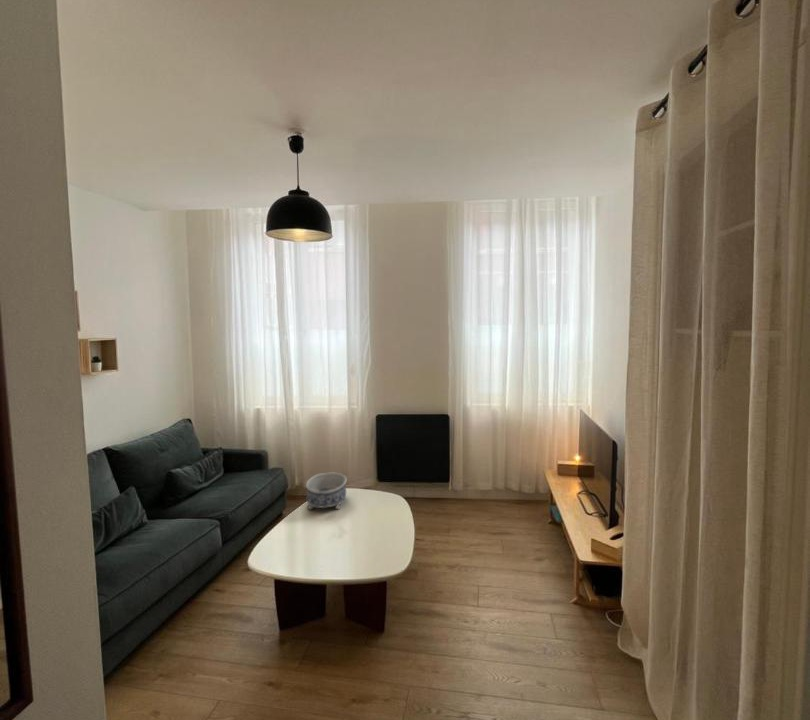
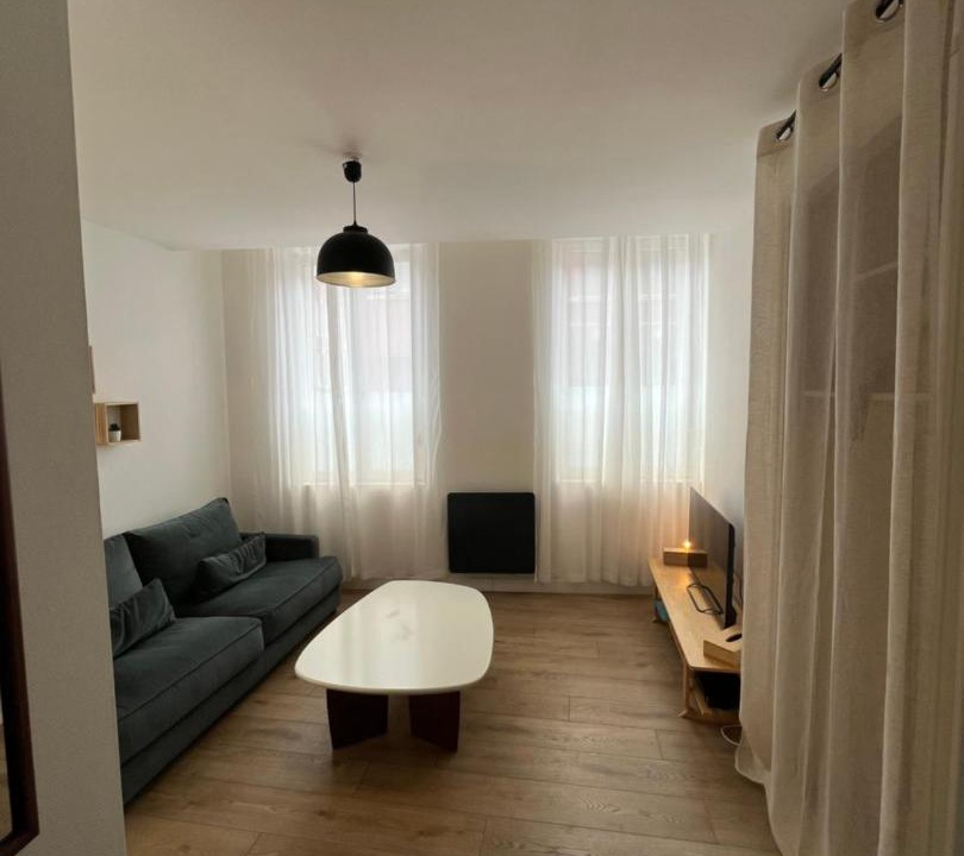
- decorative bowl (327, 491)
